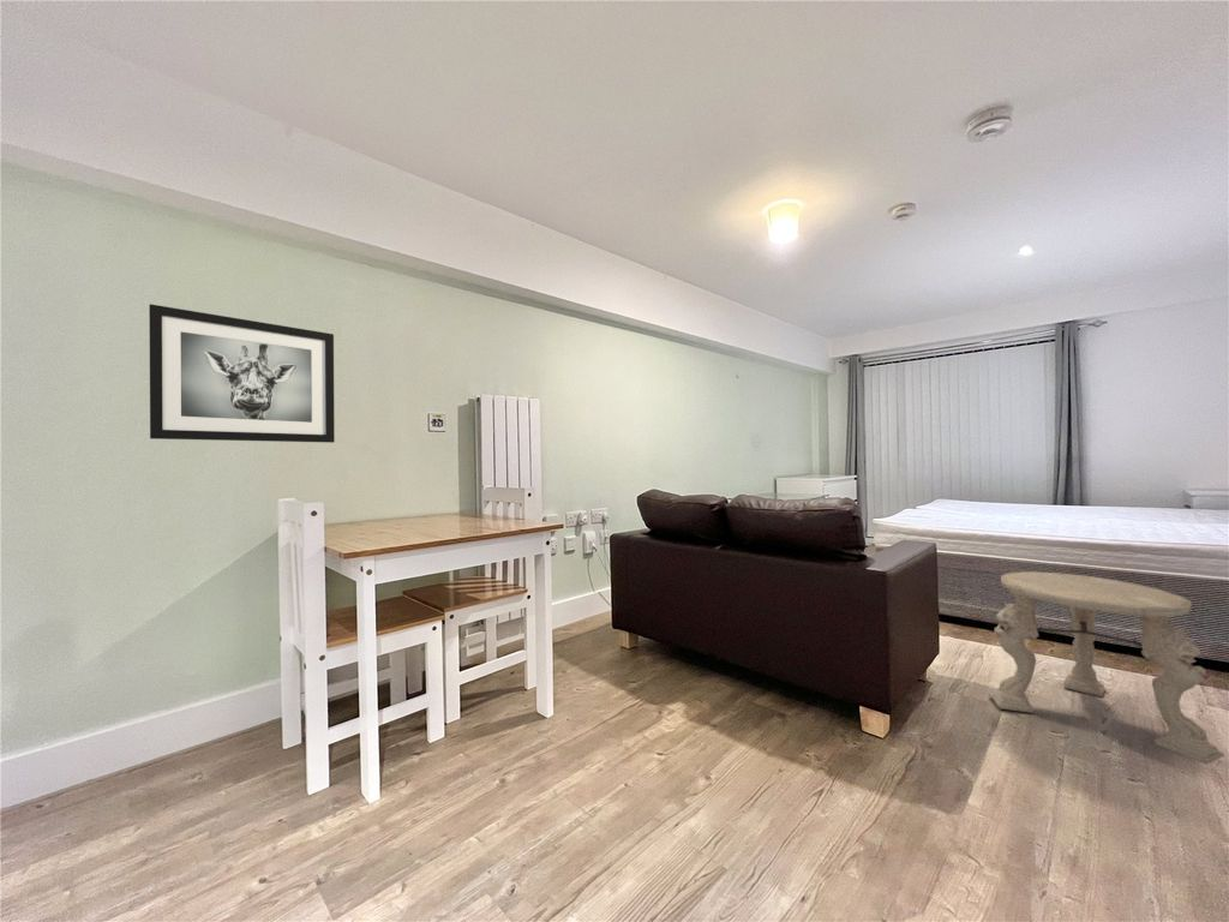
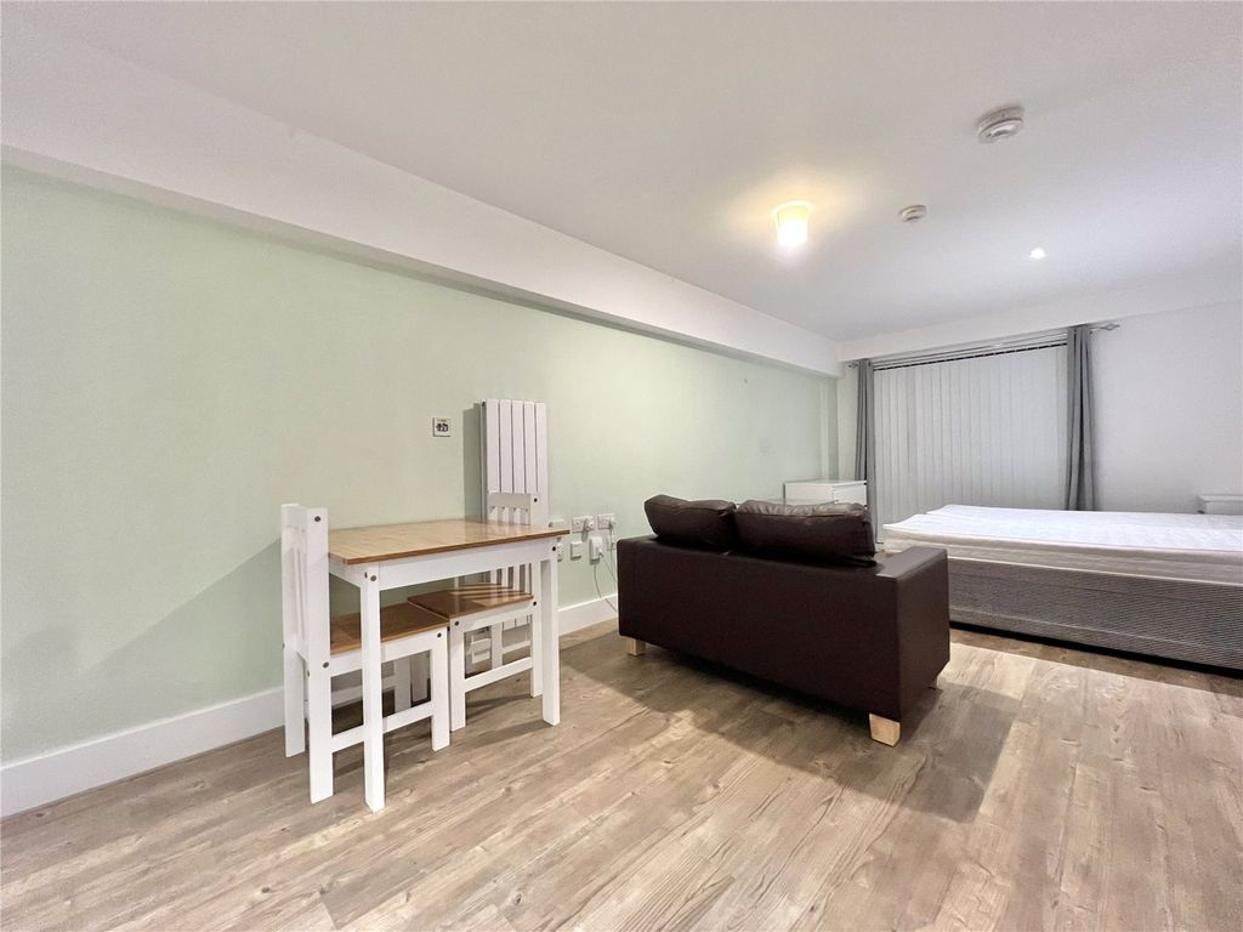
- side table (1077, 647)
- wall art (251, 381)
